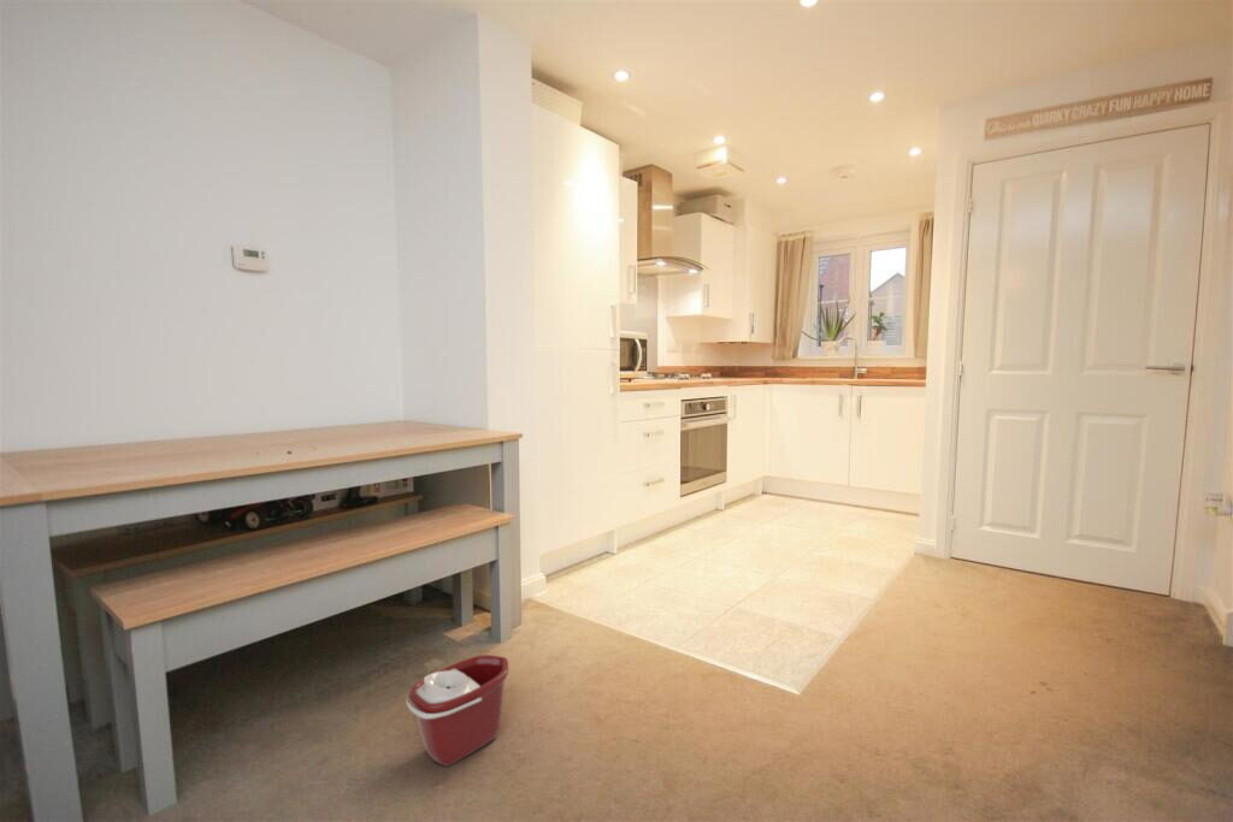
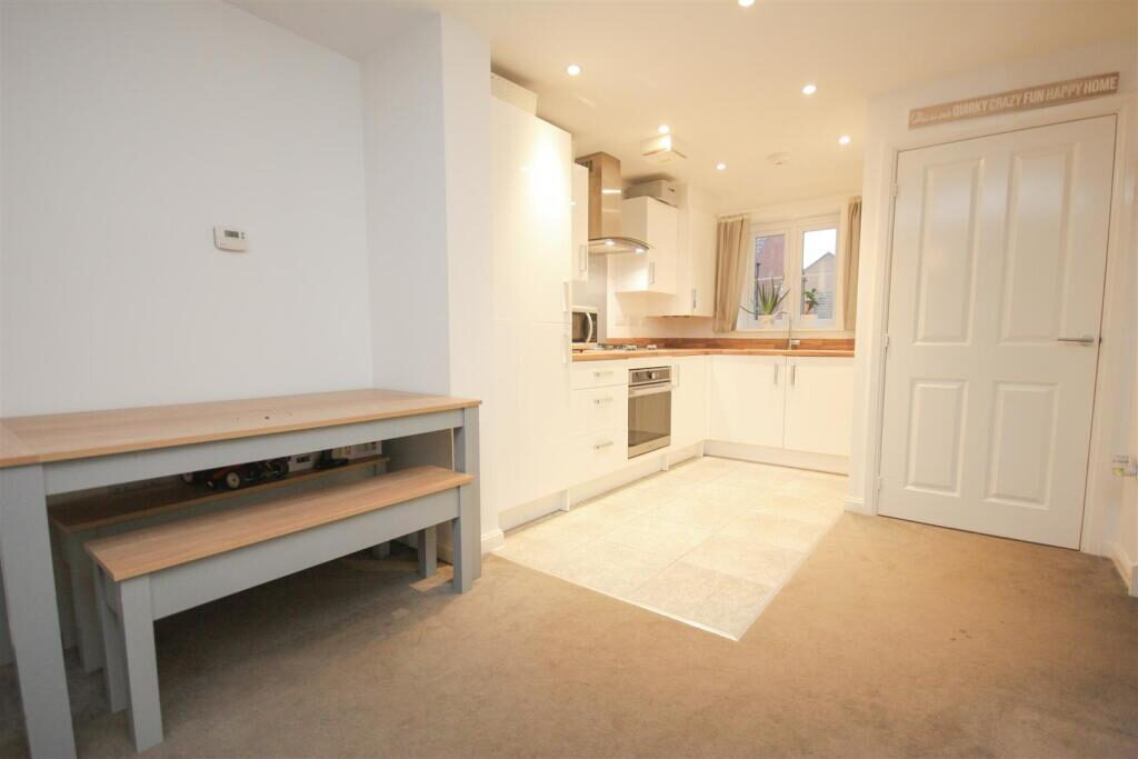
- bucket (462, 704)
